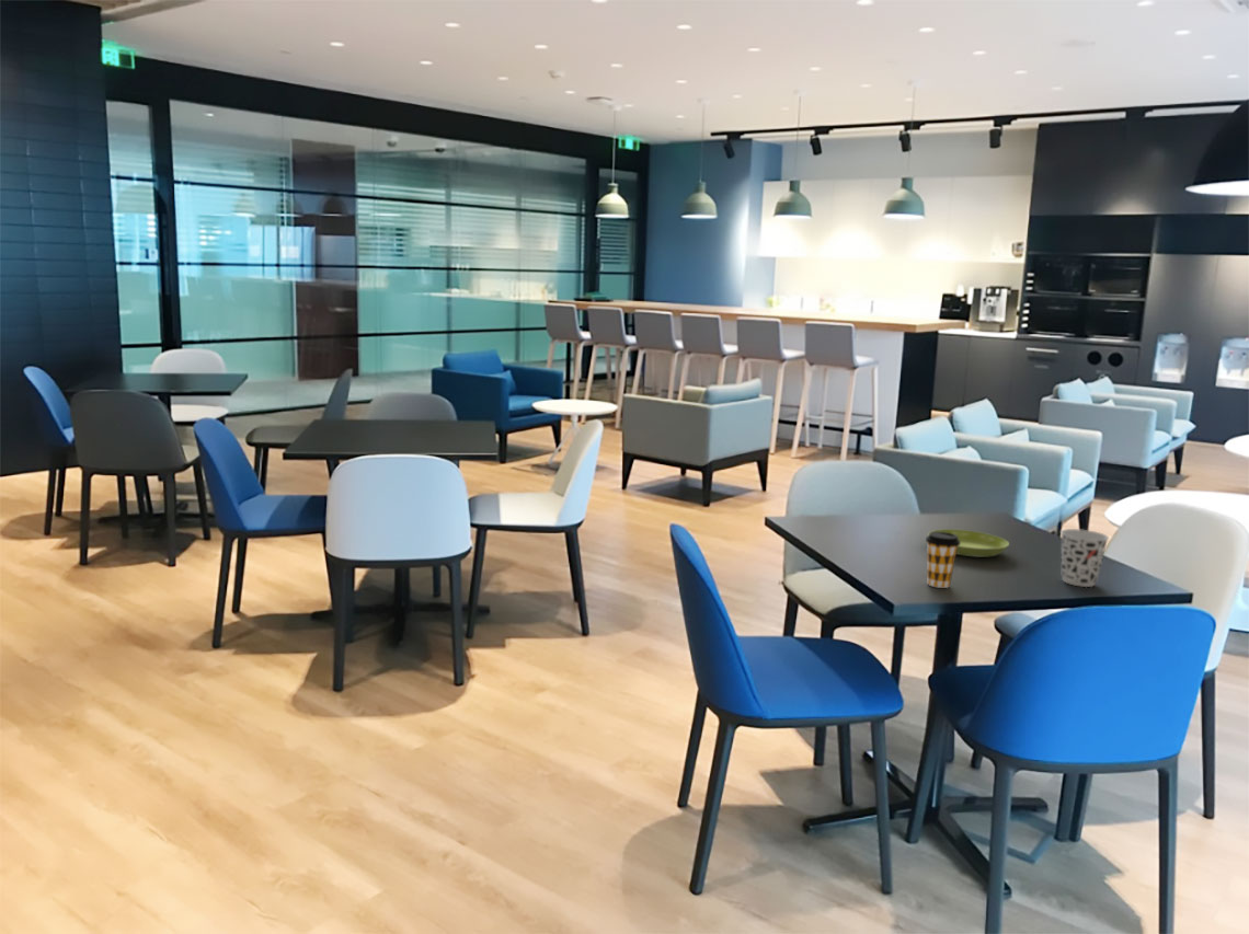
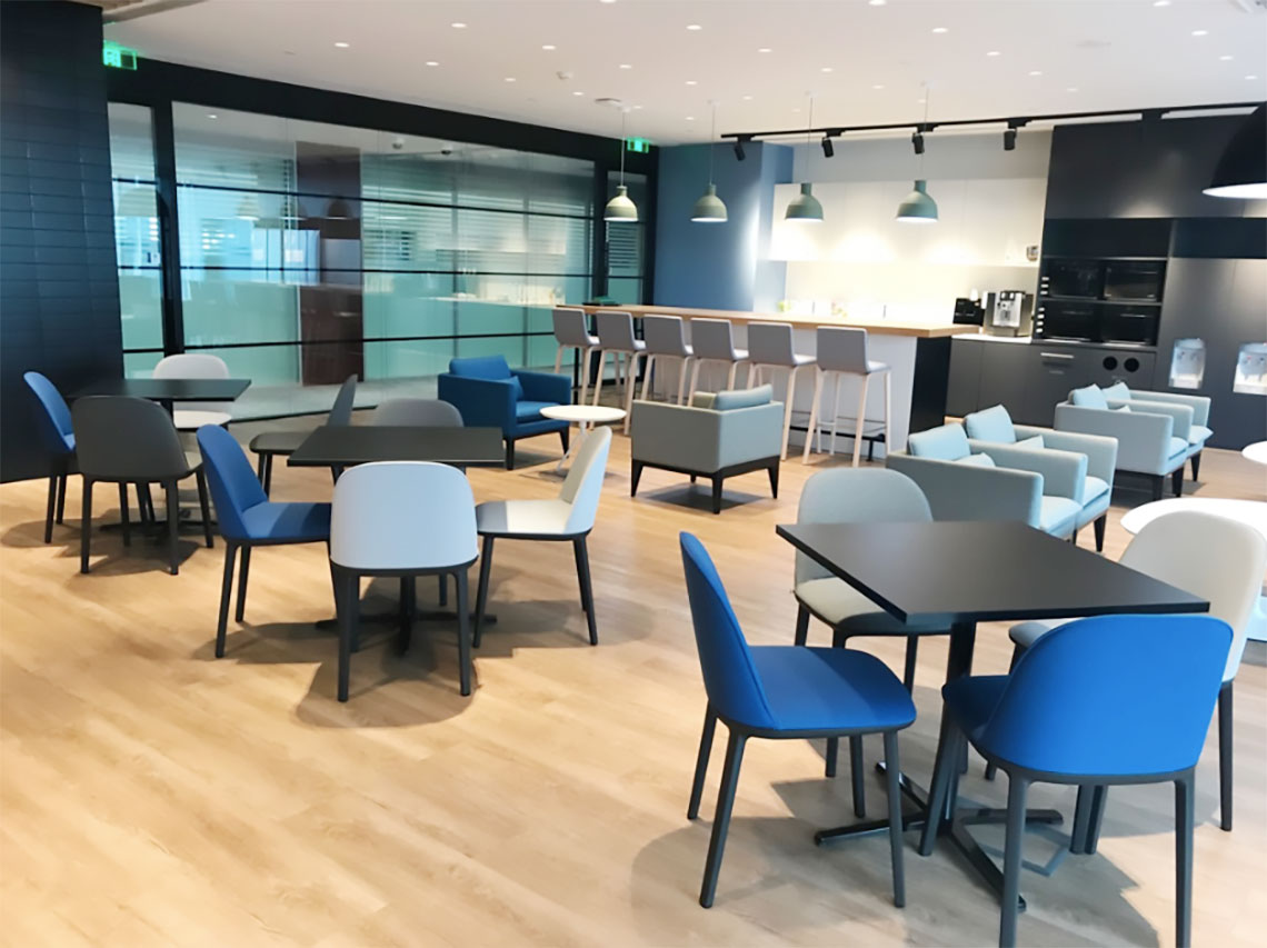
- saucer (967, 543)
- cup (1081, 557)
- coffee cup (940, 560)
